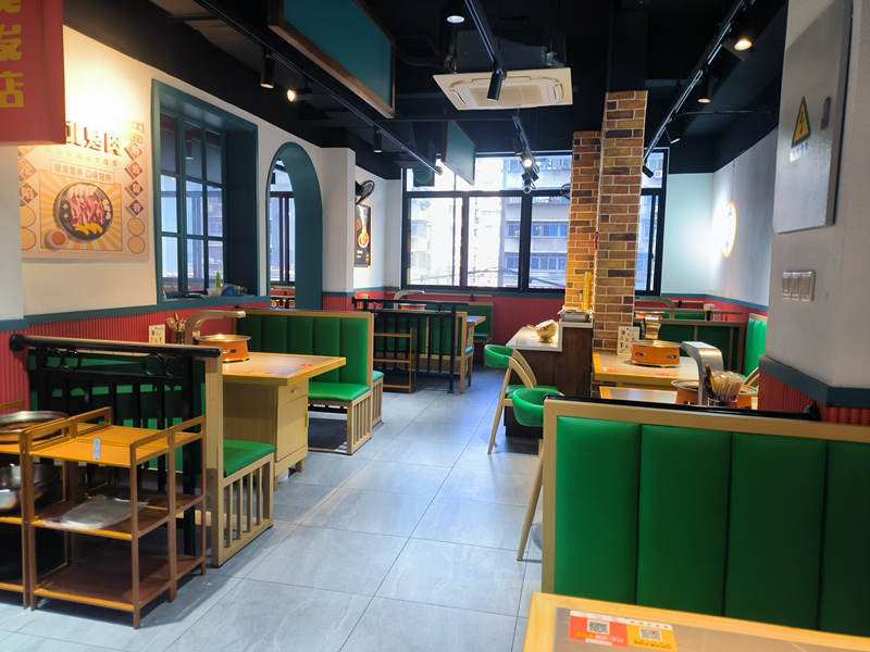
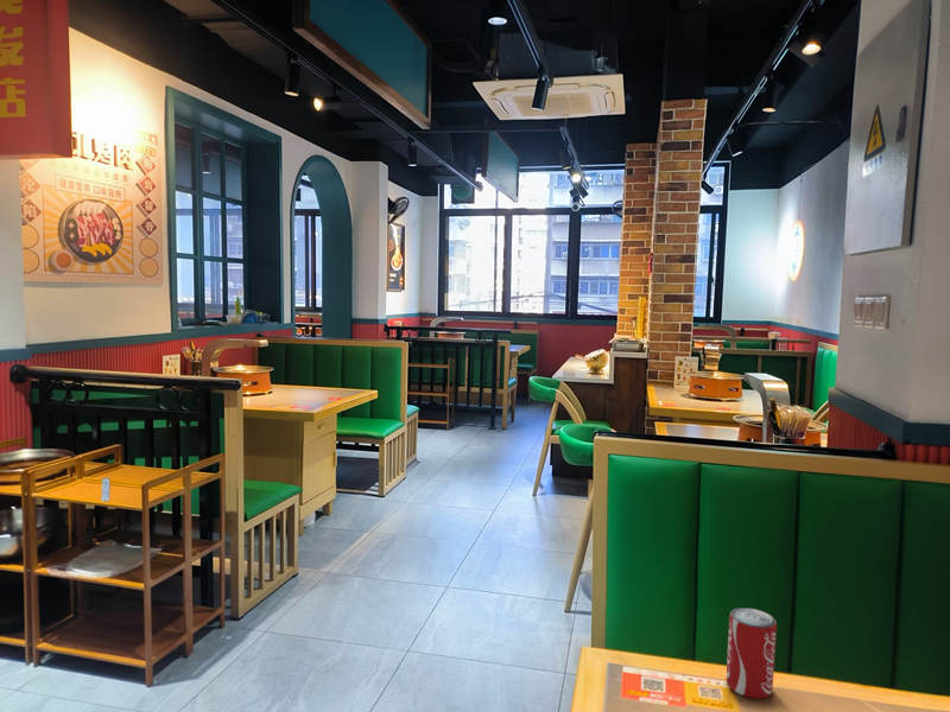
+ beverage can (750, 651)
